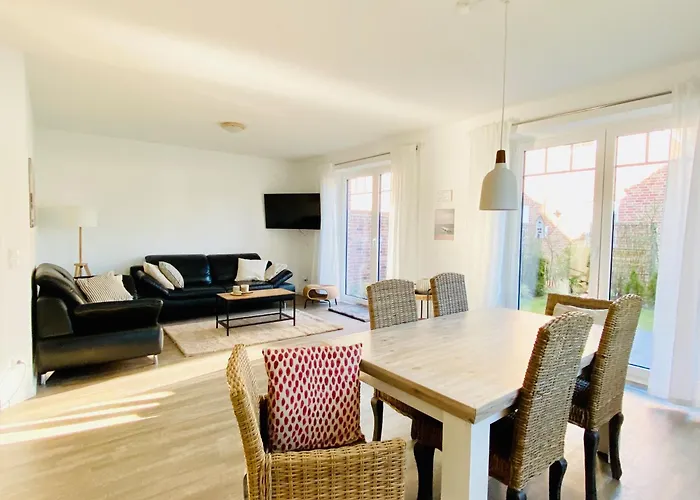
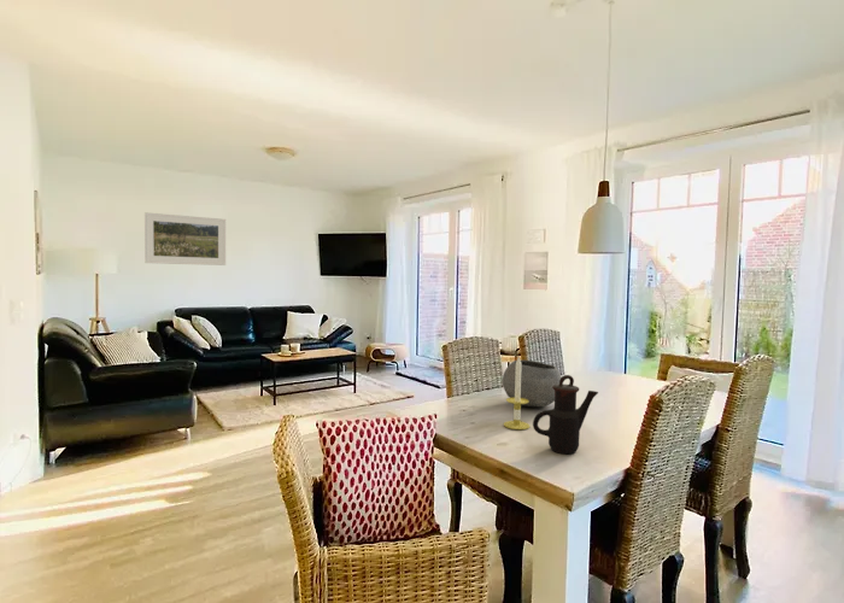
+ candle (517, 391)
+ bowl (532, 382)
+ teapot (564, 412)
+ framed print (187, 240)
